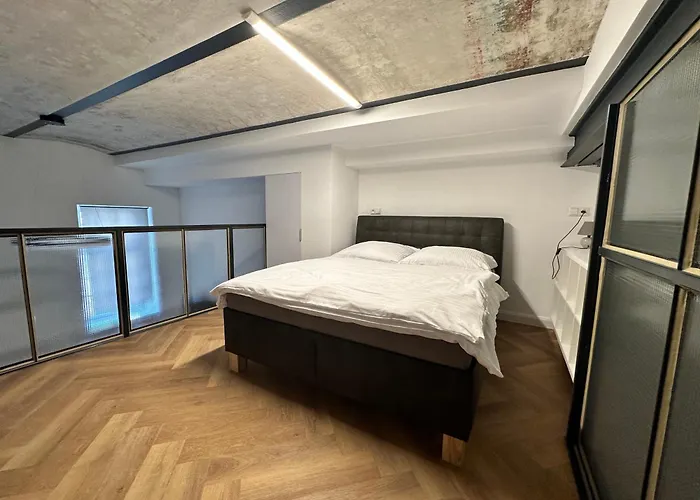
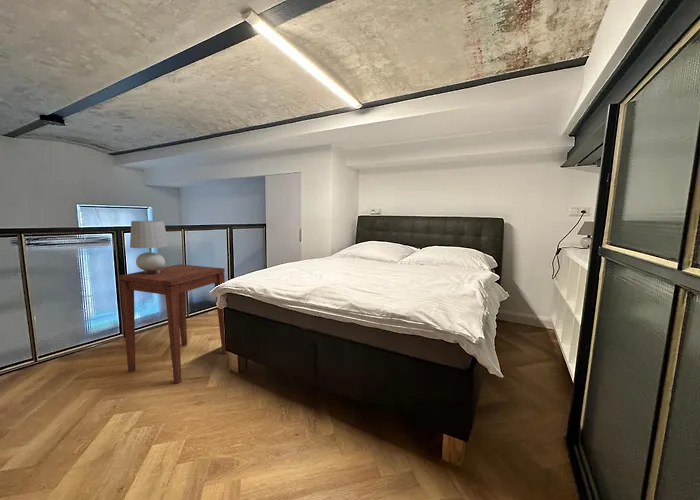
+ table lamp (150, 246)
+ side table (178, 317)
